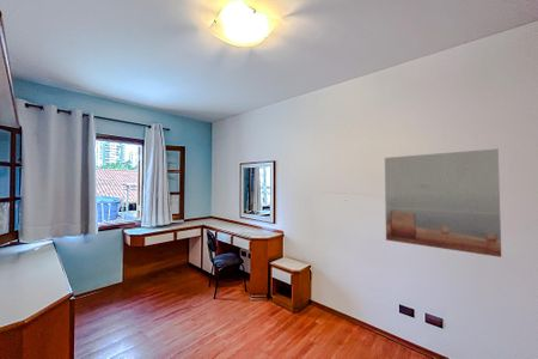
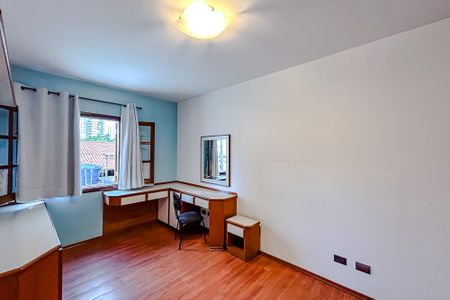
- wall art (435, 200)
